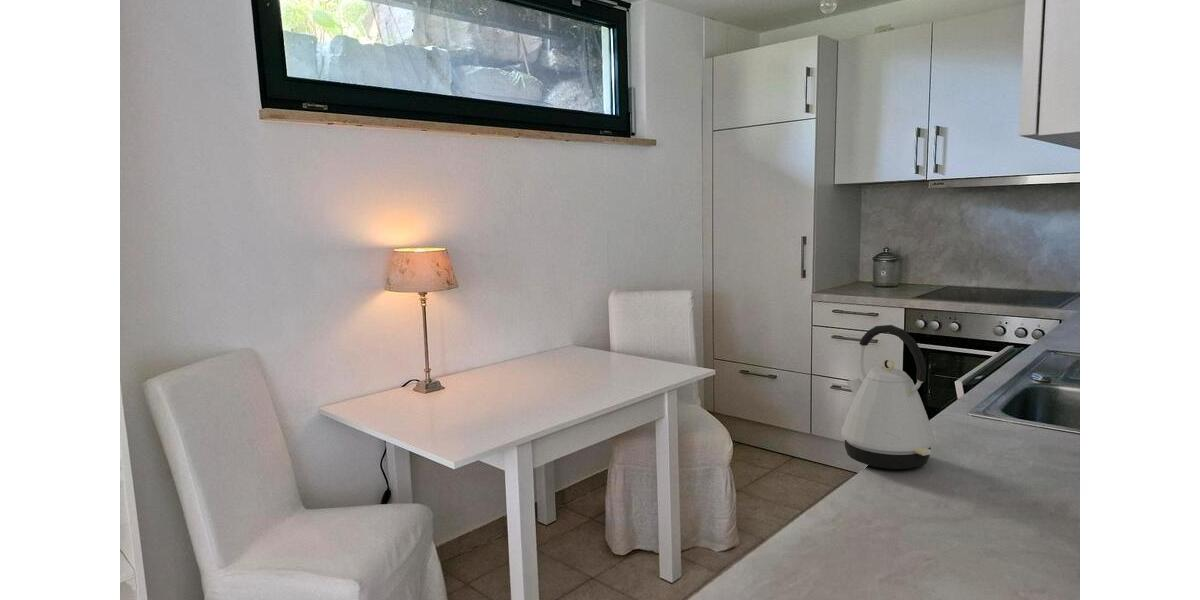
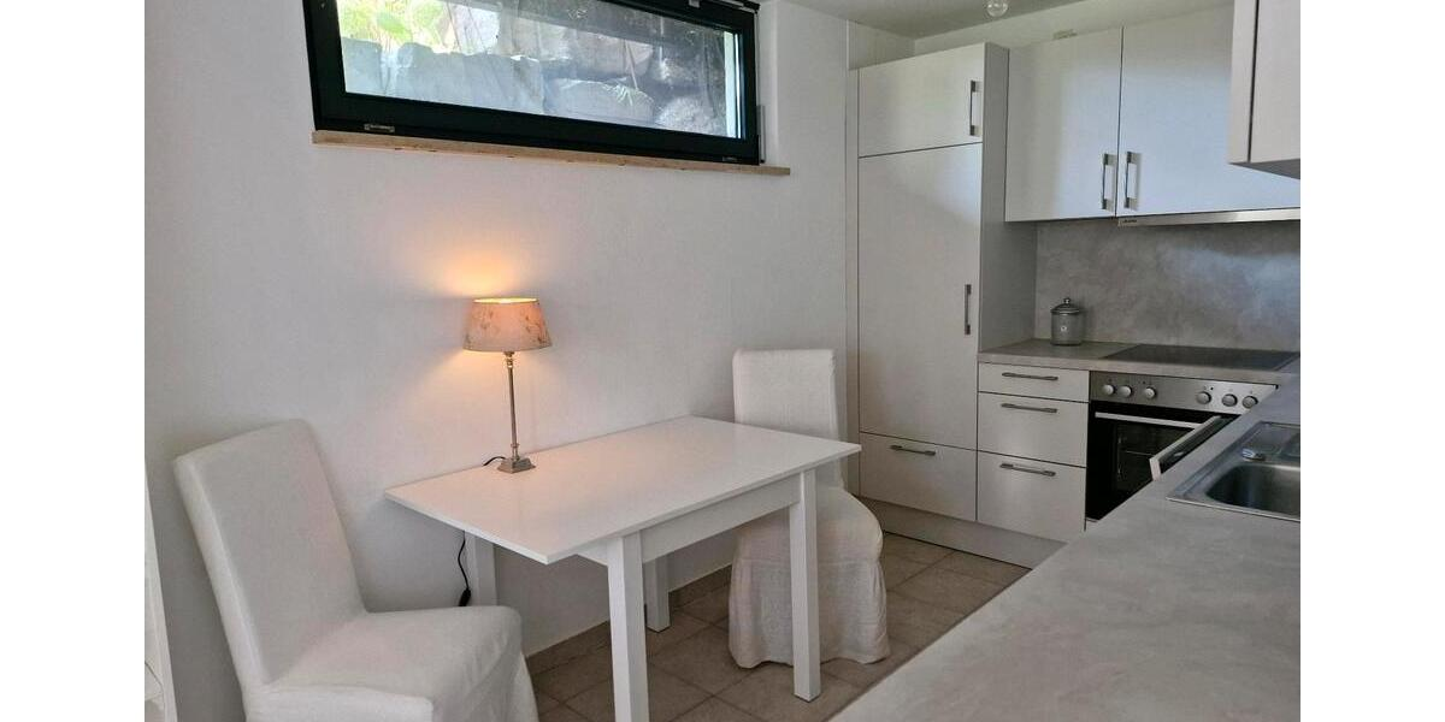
- kettle (886, 392)
